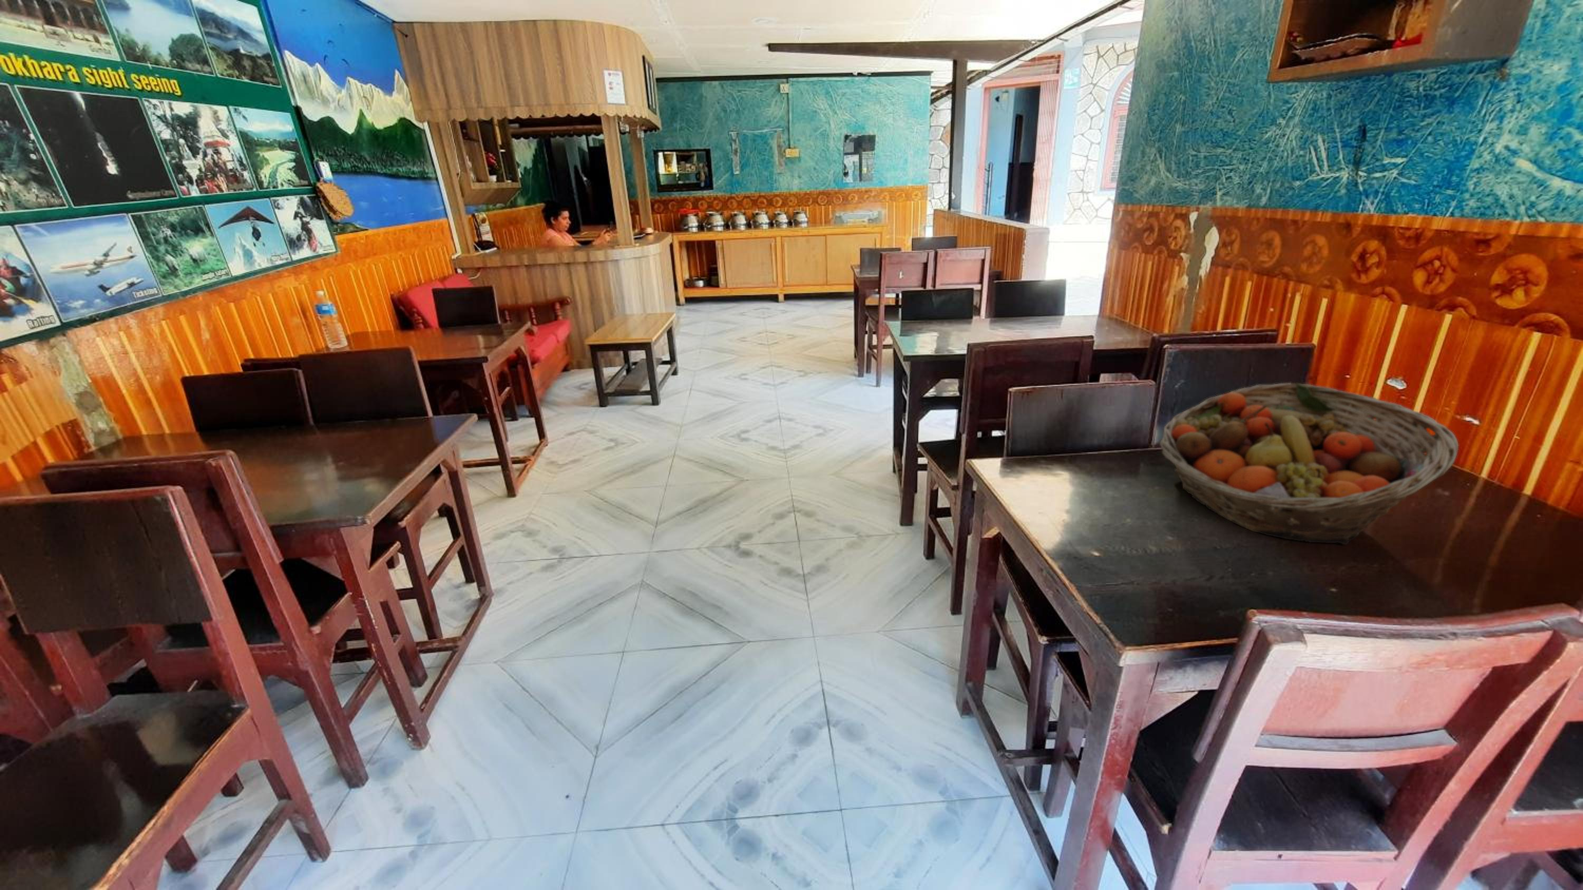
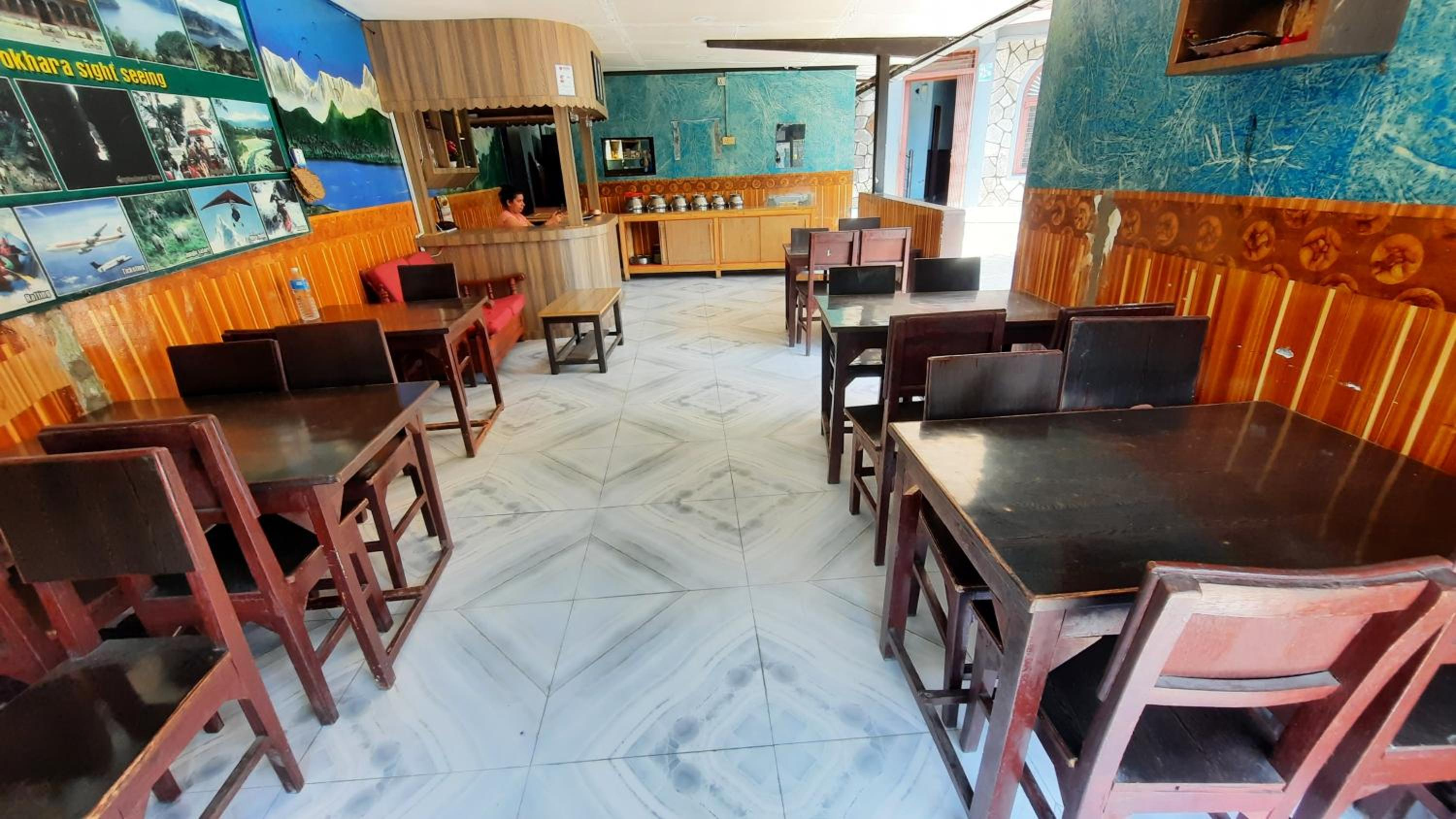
- fruit basket (1285, 455)
